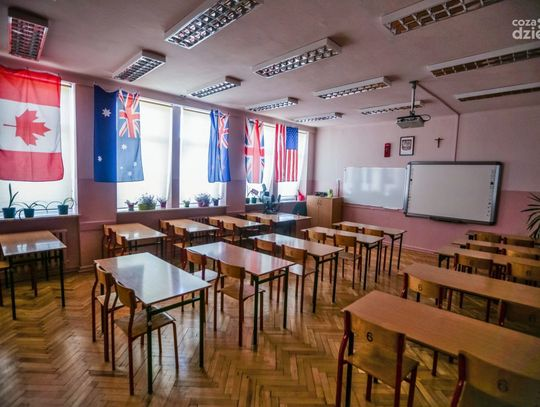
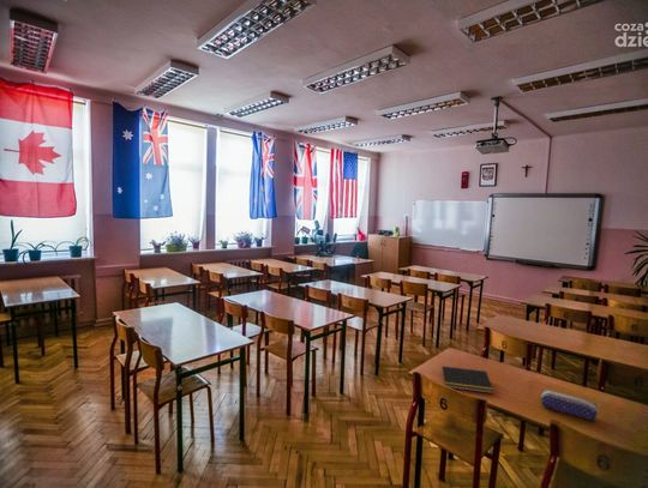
+ pencil case (568, 403)
+ notepad (466, 379)
